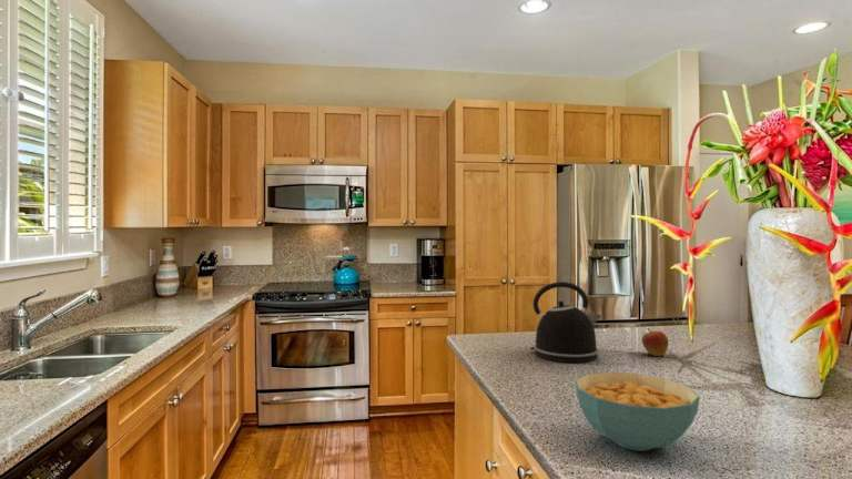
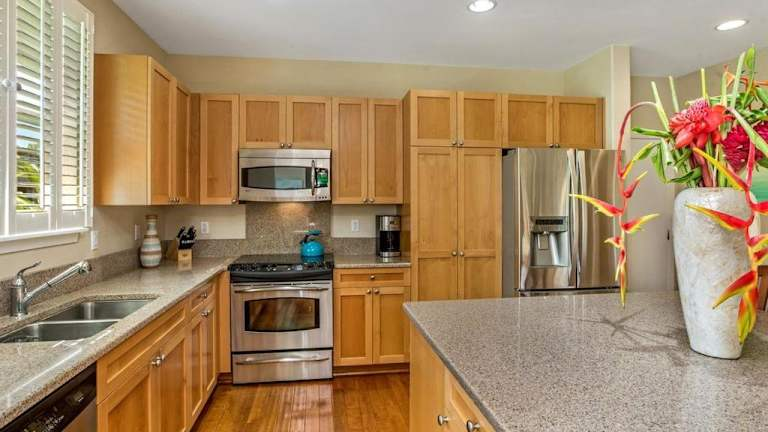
- kettle (565, 318)
- fruit (655, 342)
- cereal bowl (633, 415)
